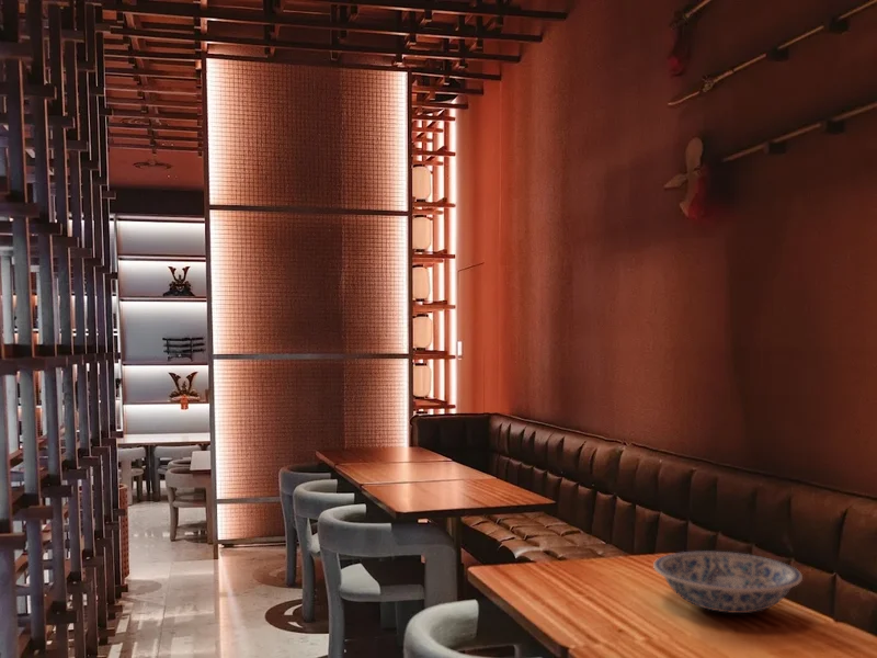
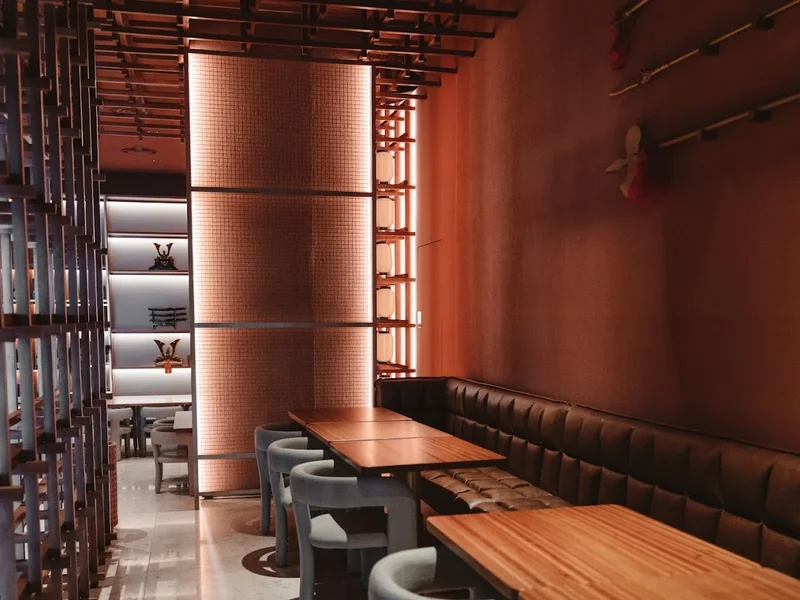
- ceramic bowl (726, 586)
